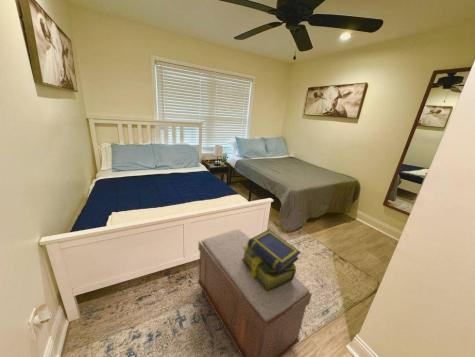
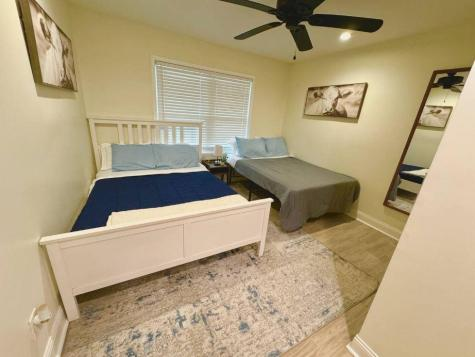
- bench (244, 287)
- stack of books (271, 257)
